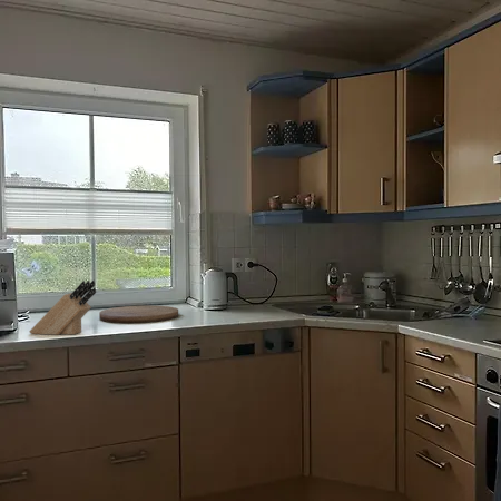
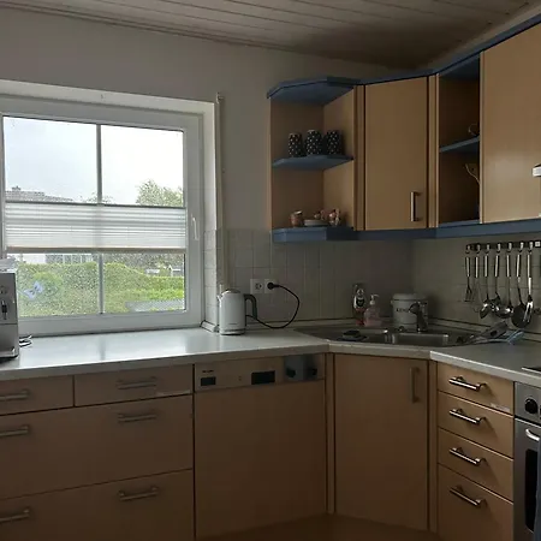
- knife block (65, 306)
- cutting board (139, 313)
